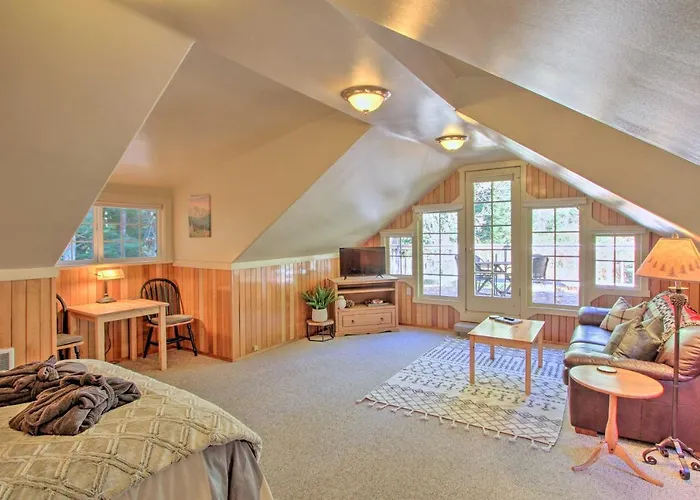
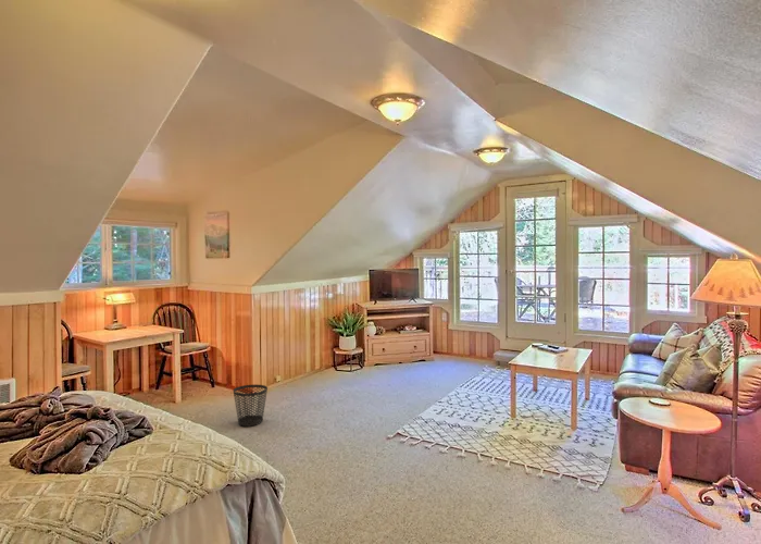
+ wastebasket (250, 405)
